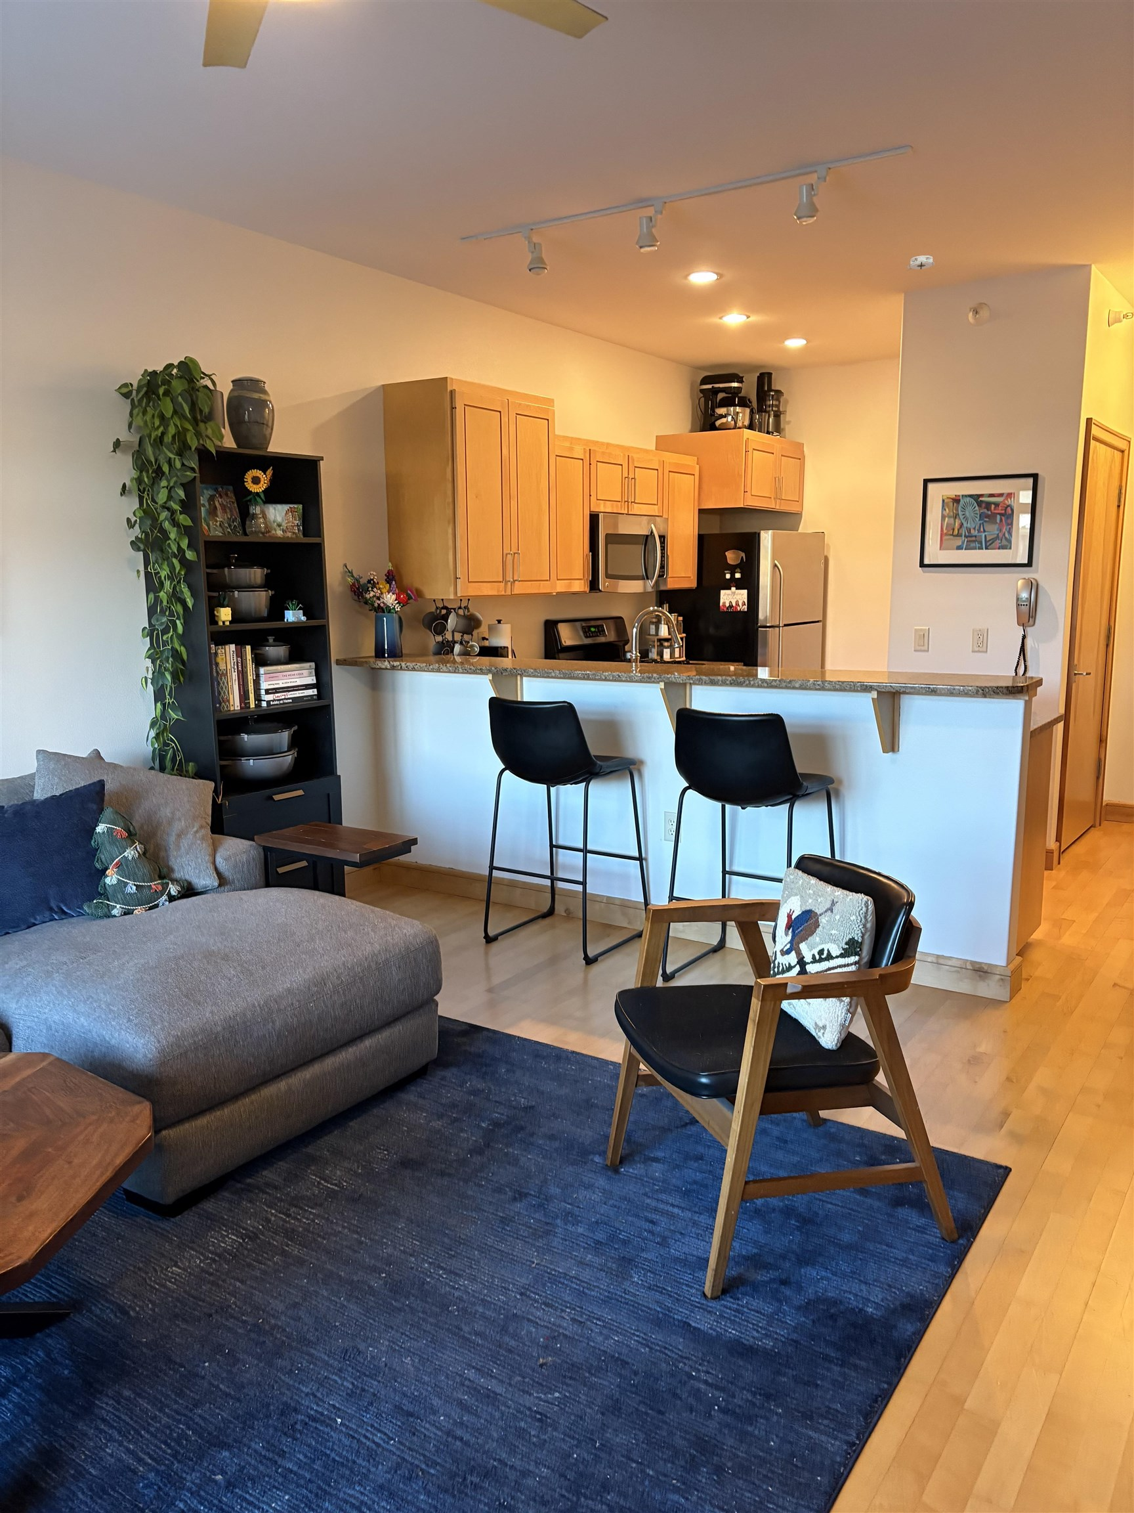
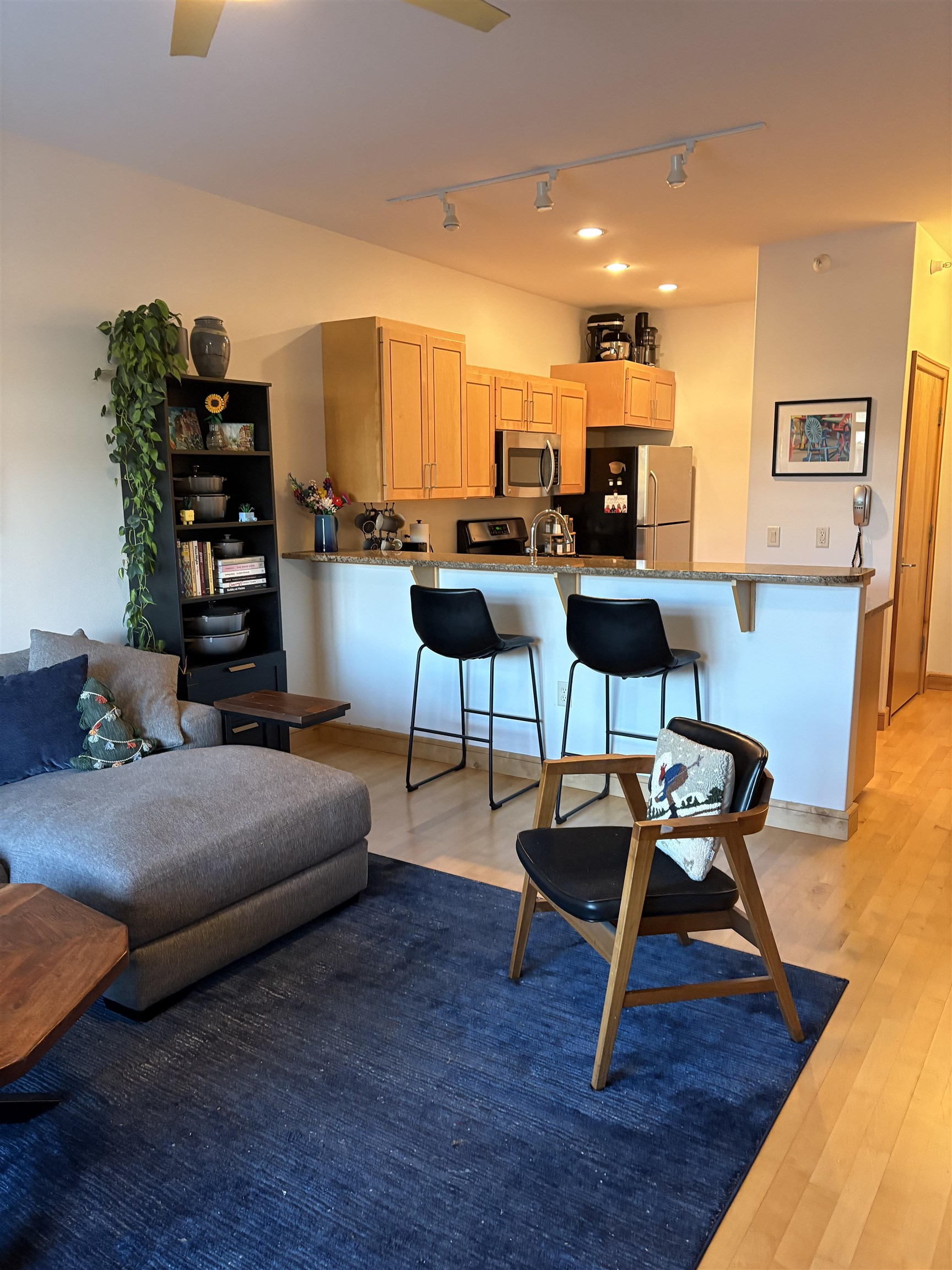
- smoke detector (920, 262)
